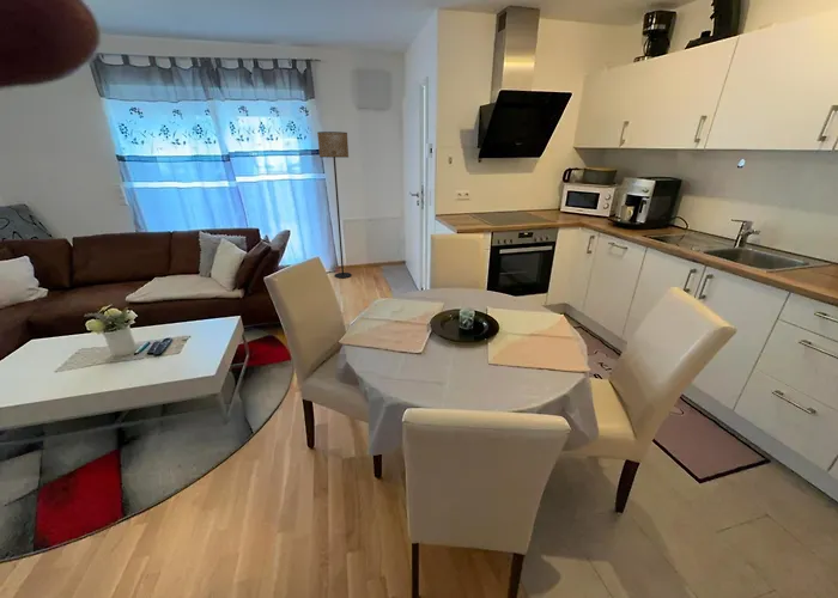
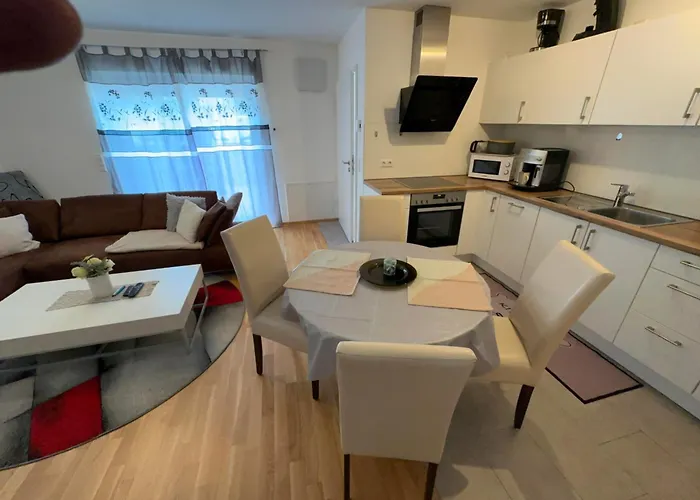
- floor lamp (338, 208)
